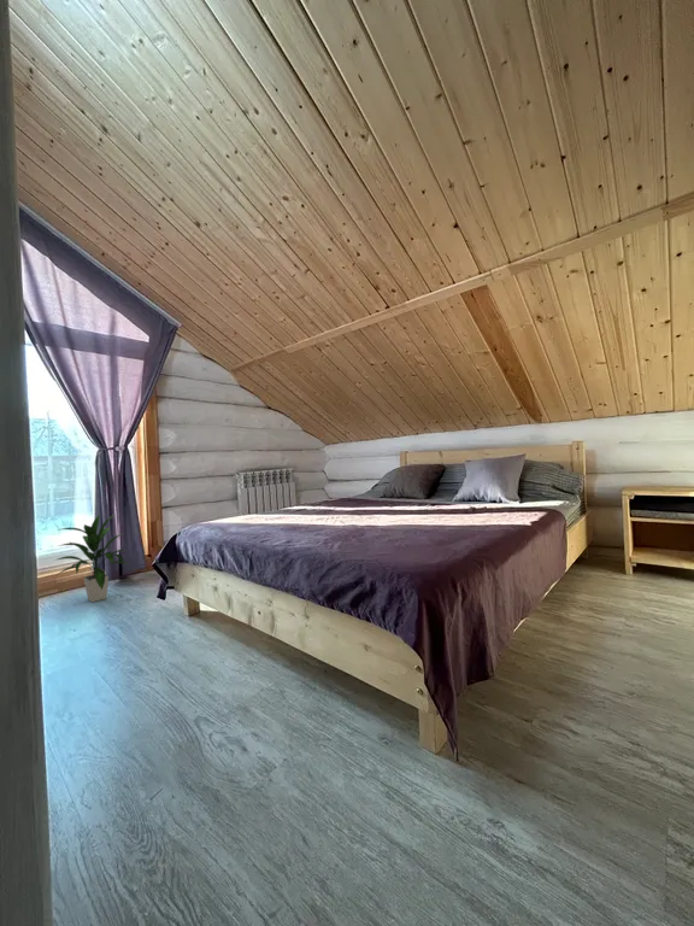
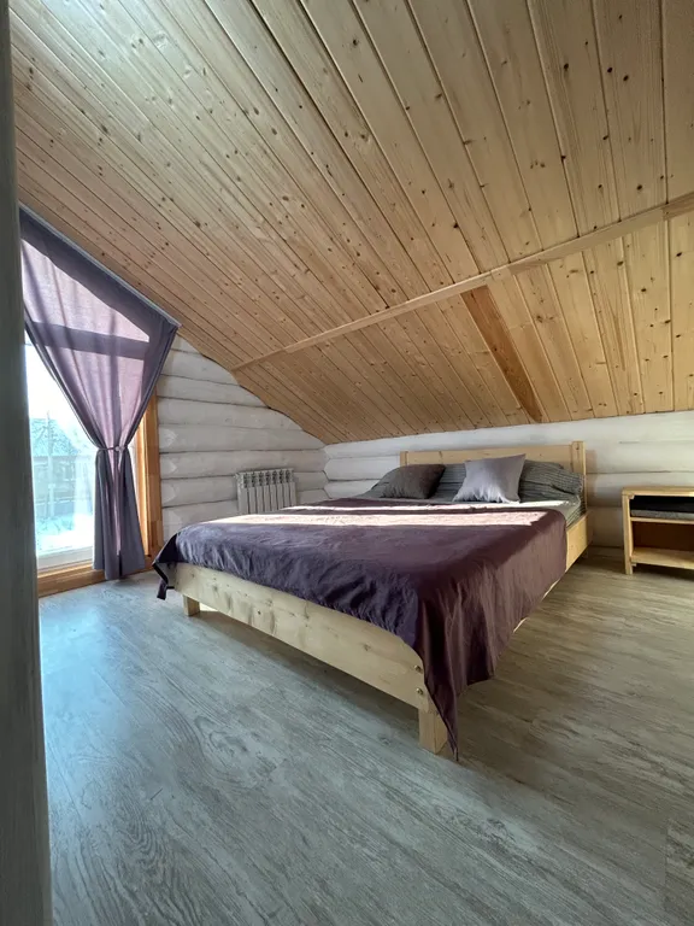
- indoor plant (93, 557)
